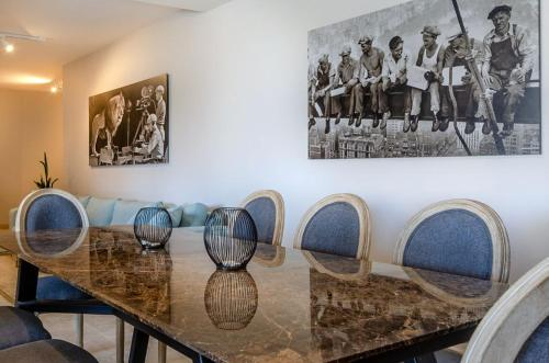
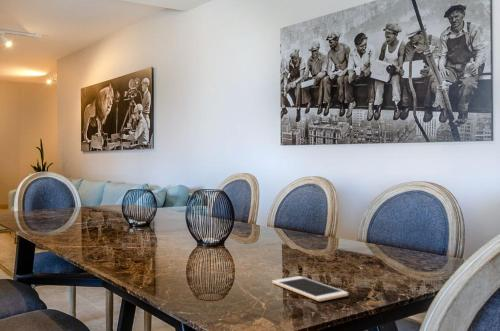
+ cell phone (308, 287)
